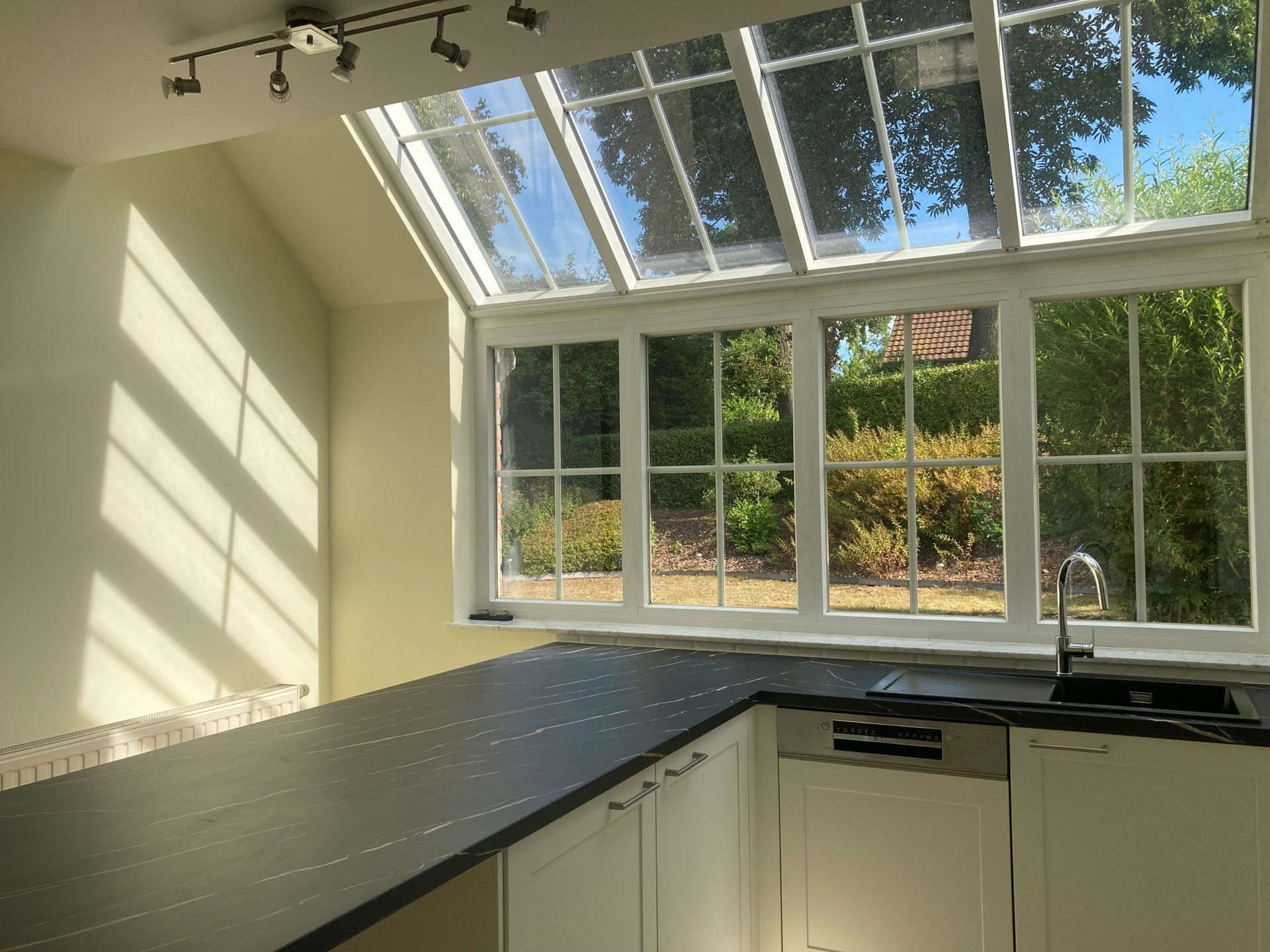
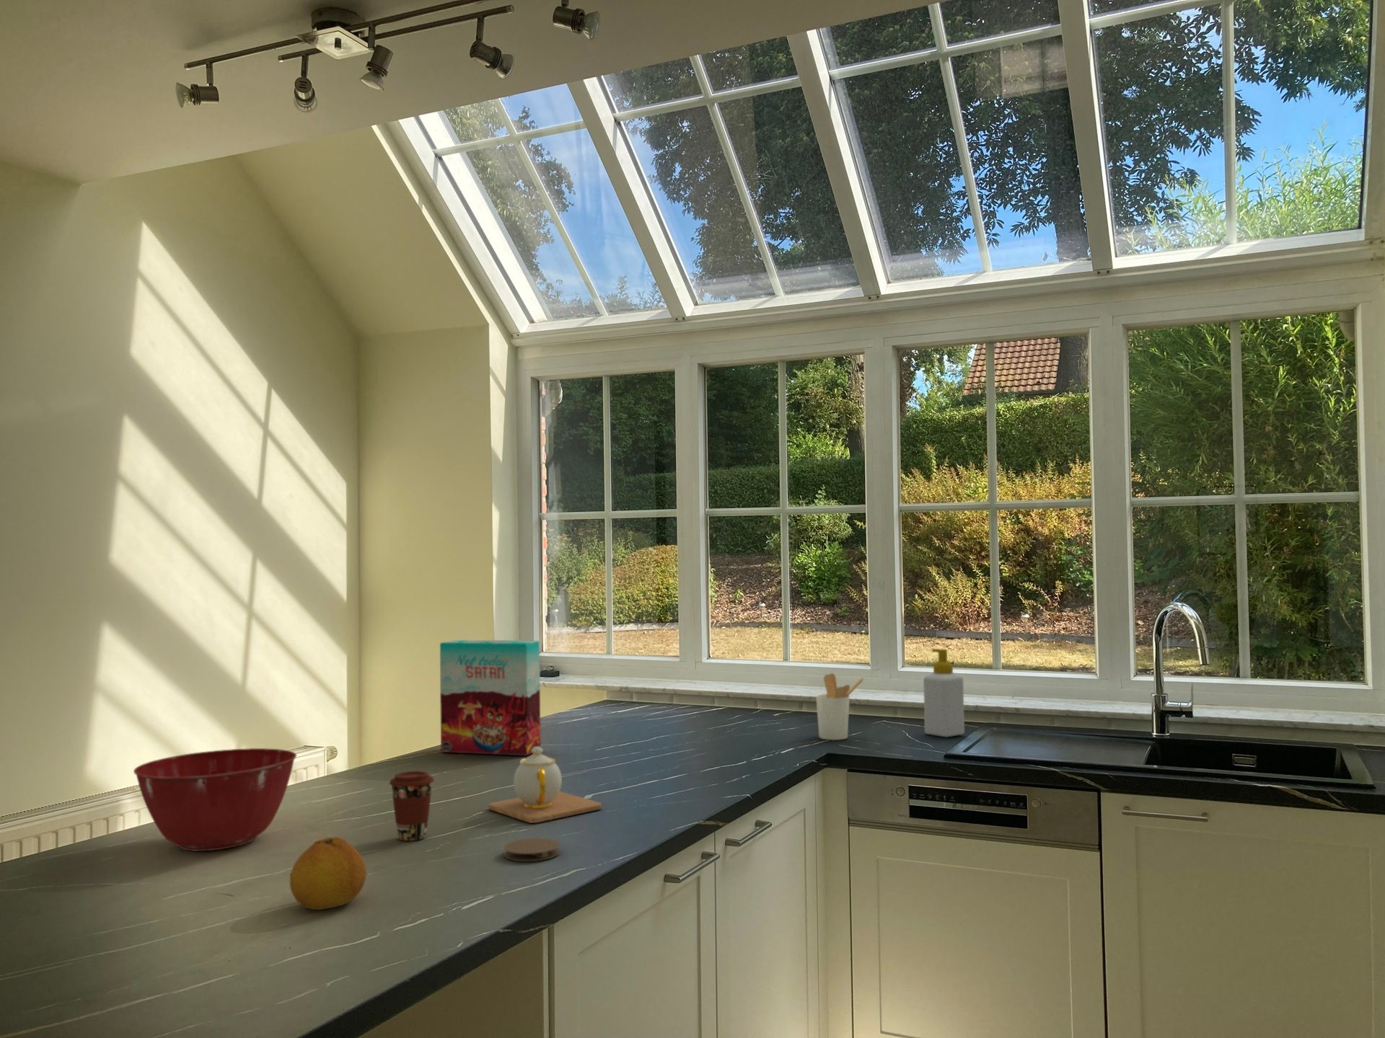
+ utensil holder (841, 705)
+ coffee cup (412, 805)
+ teapot (544, 777)
+ soap bottle (943, 691)
+ fruit (328, 871)
+ coaster (531, 849)
+ cereal box (490, 697)
+ mixing bowl (217, 800)
